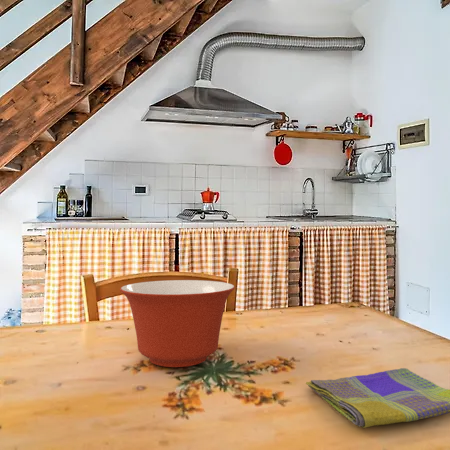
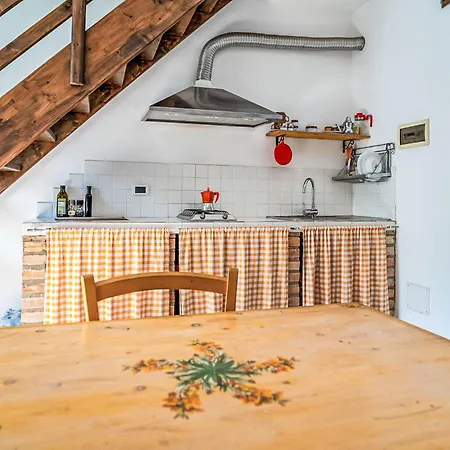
- mixing bowl (178, 322)
- dish towel (387, 393)
